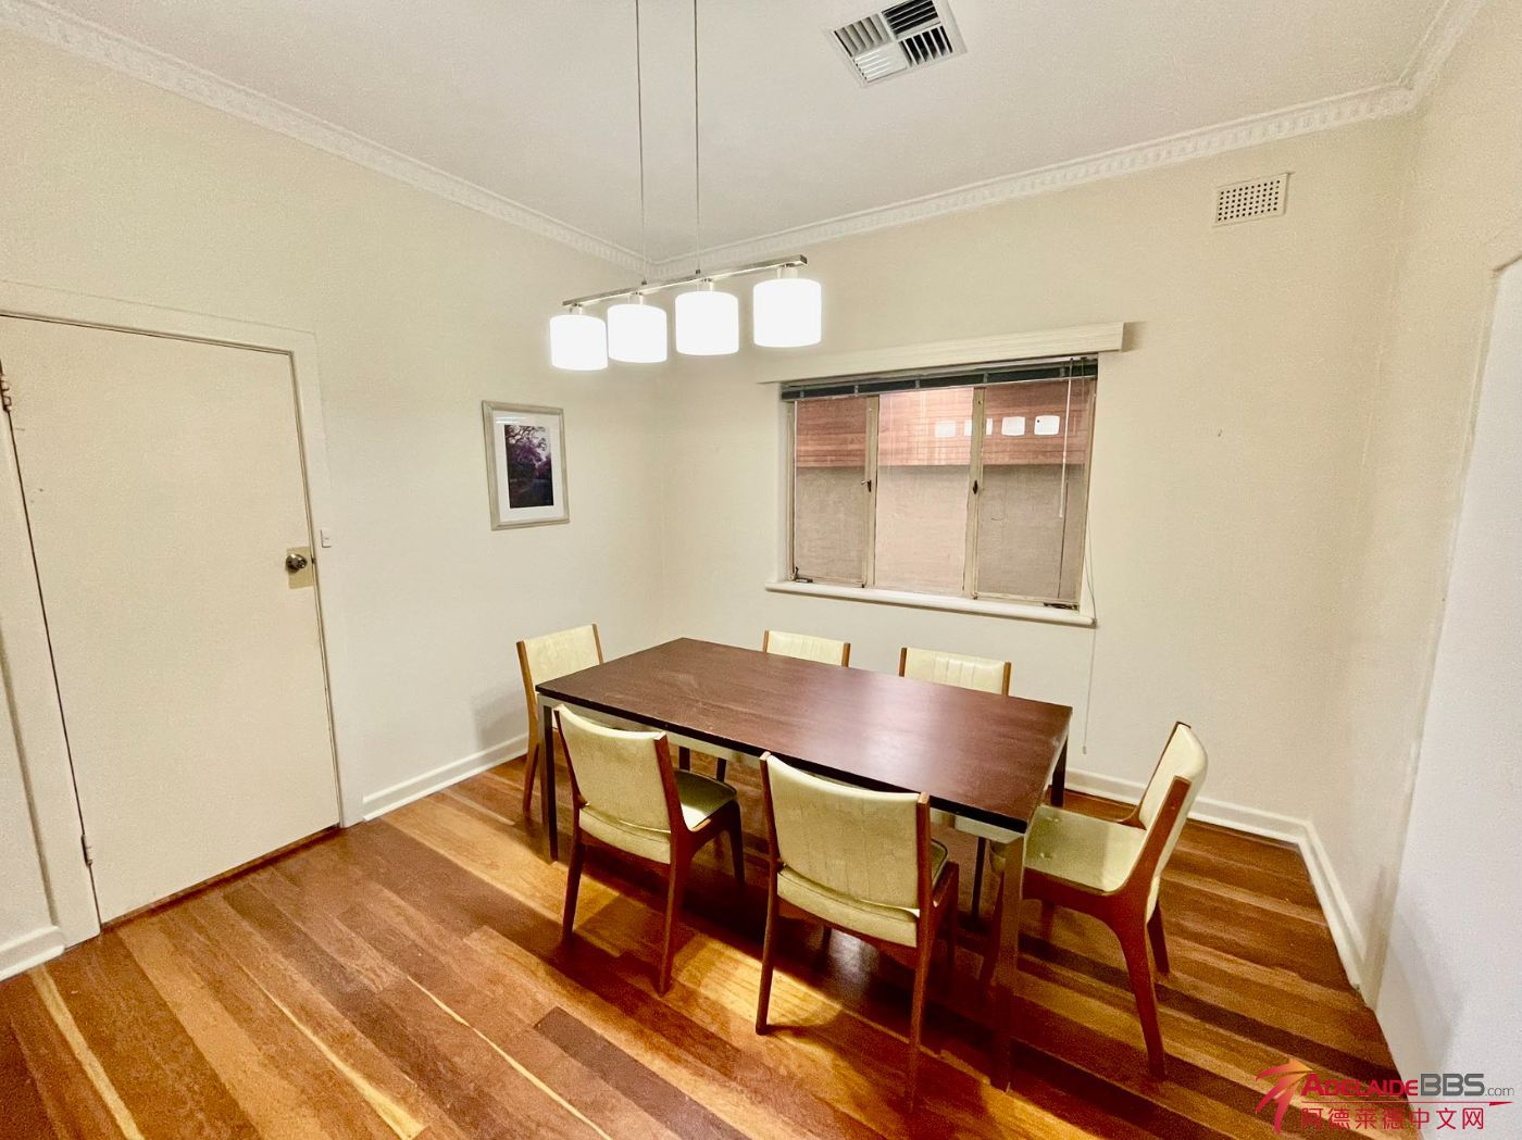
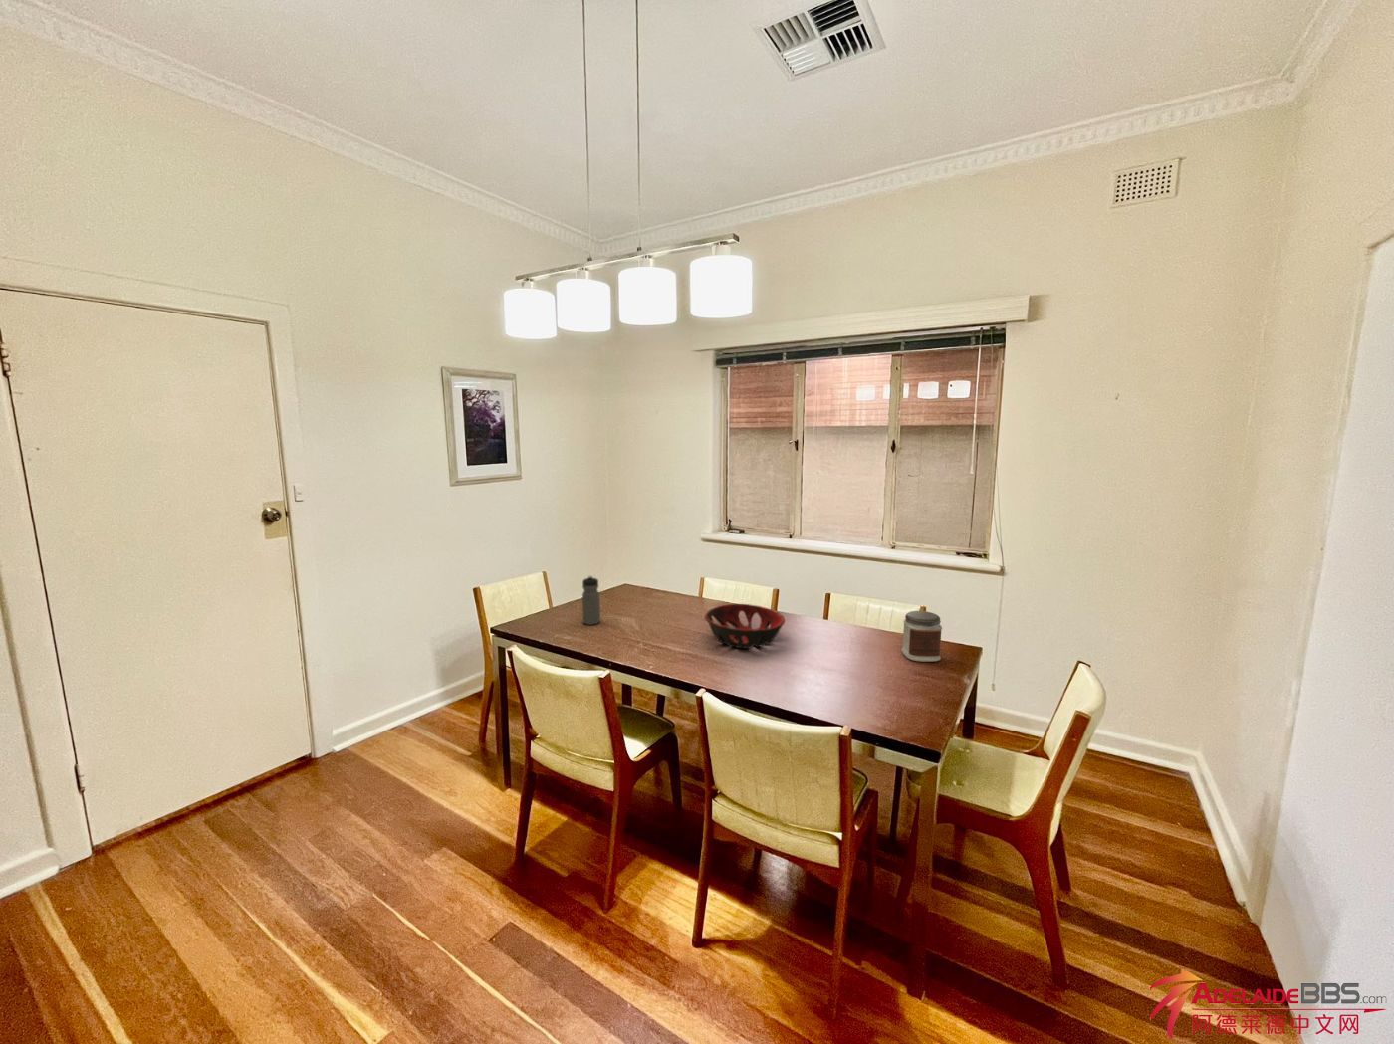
+ jar (921, 635)
+ water bottle (590, 599)
+ decorative bowl (744, 628)
